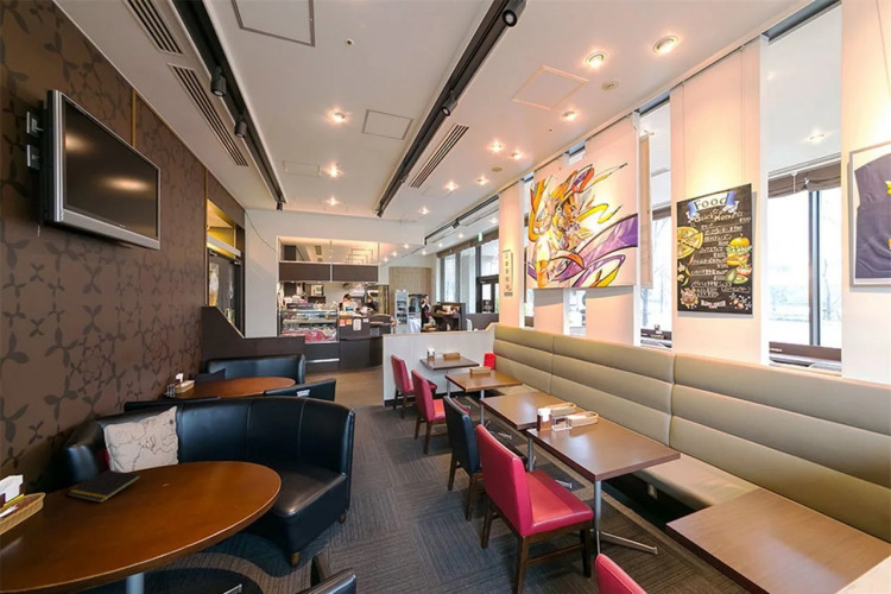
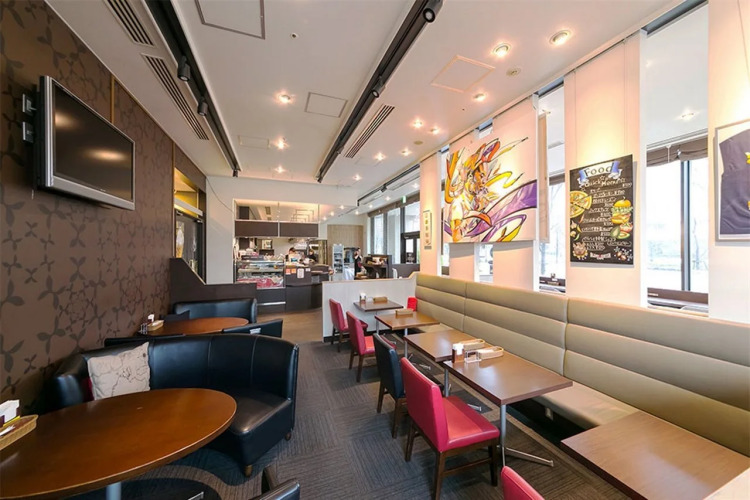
- notepad (105, 485)
